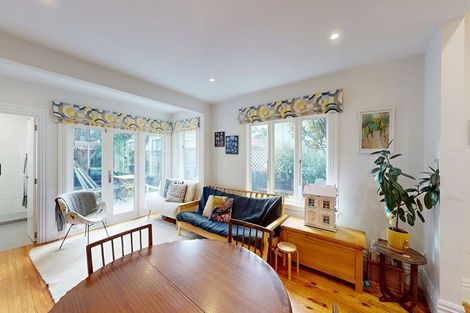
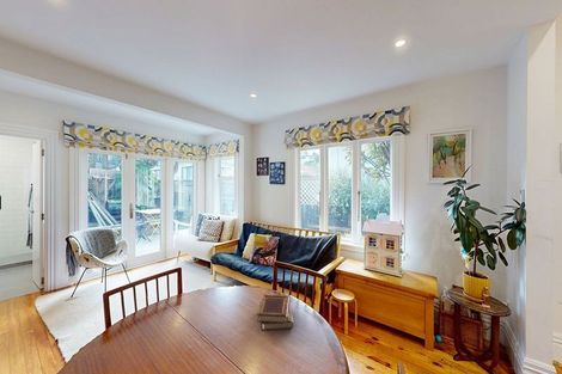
+ book set (275, 309)
